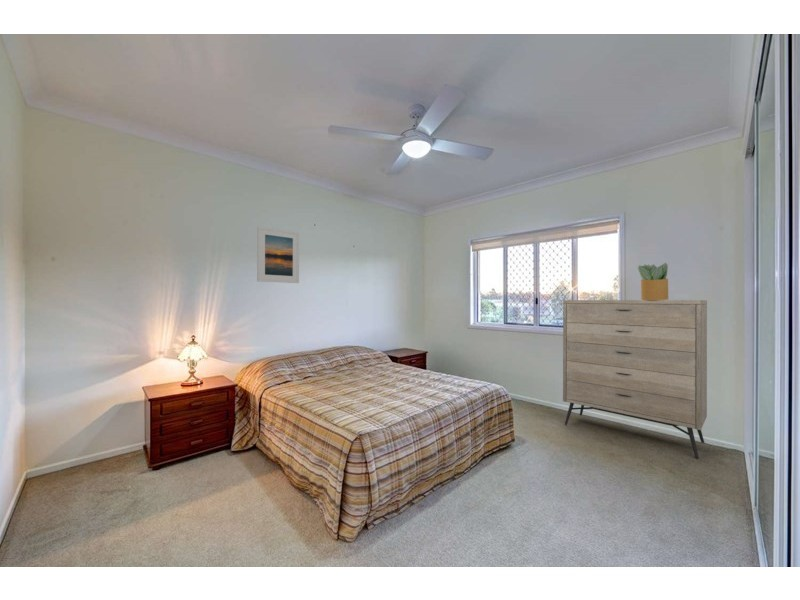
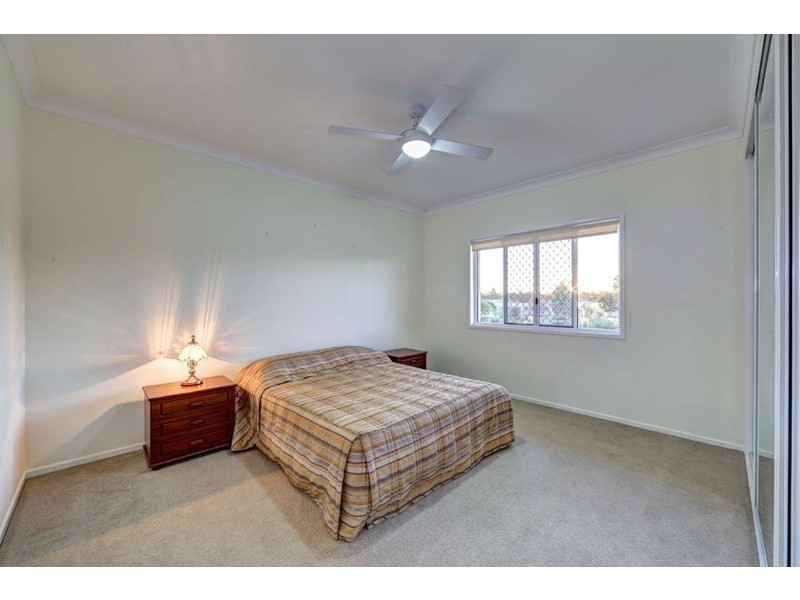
- dresser (629, 366)
- potted plant (652, 282)
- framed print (279, 255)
